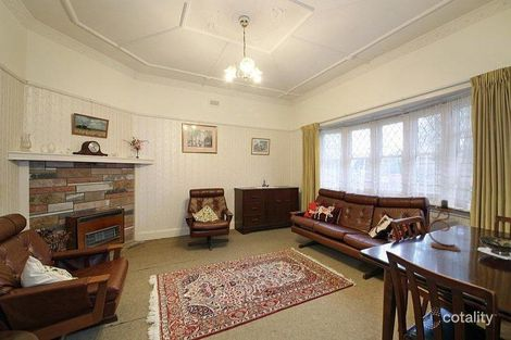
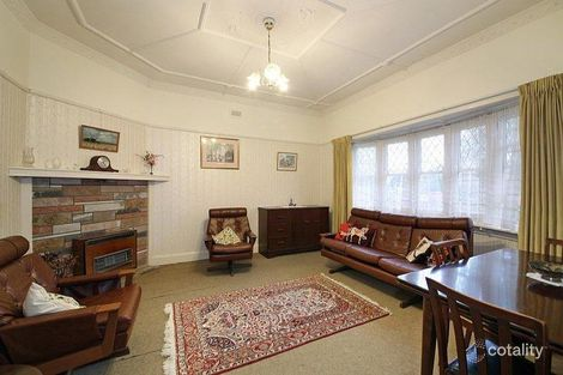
- candle holder (443, 222)
